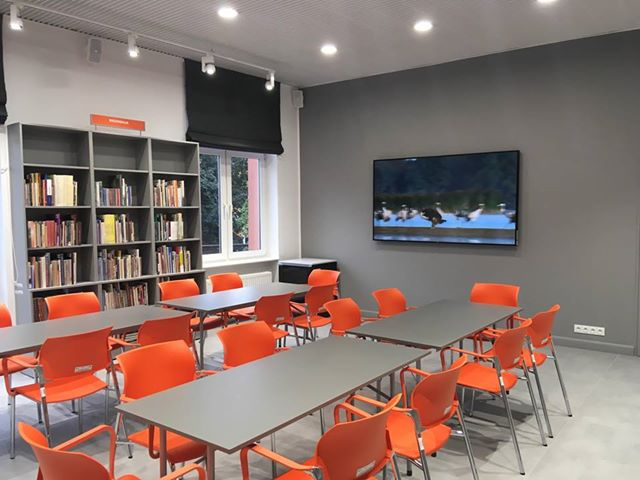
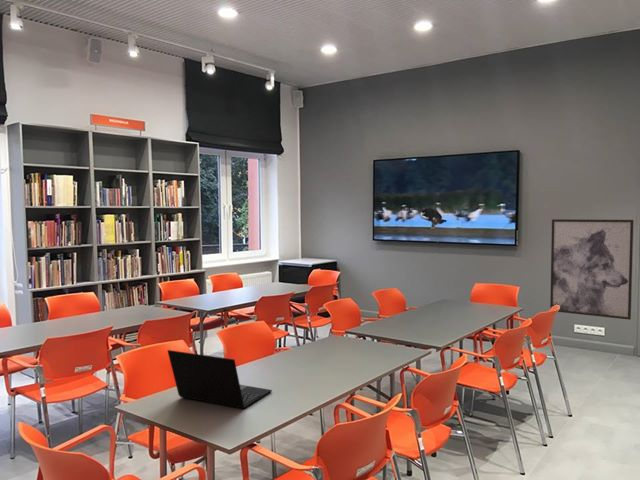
+ wall art (590, 267)
+ laptop (220, 372)
